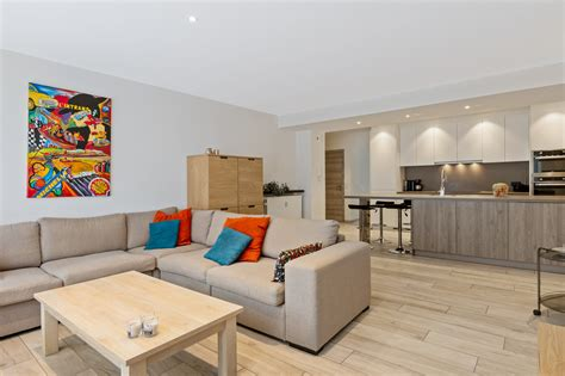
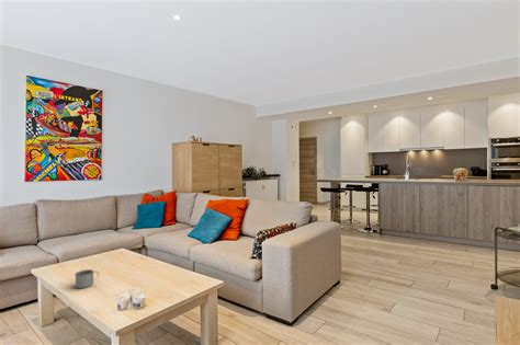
+ mug (86, 278)
